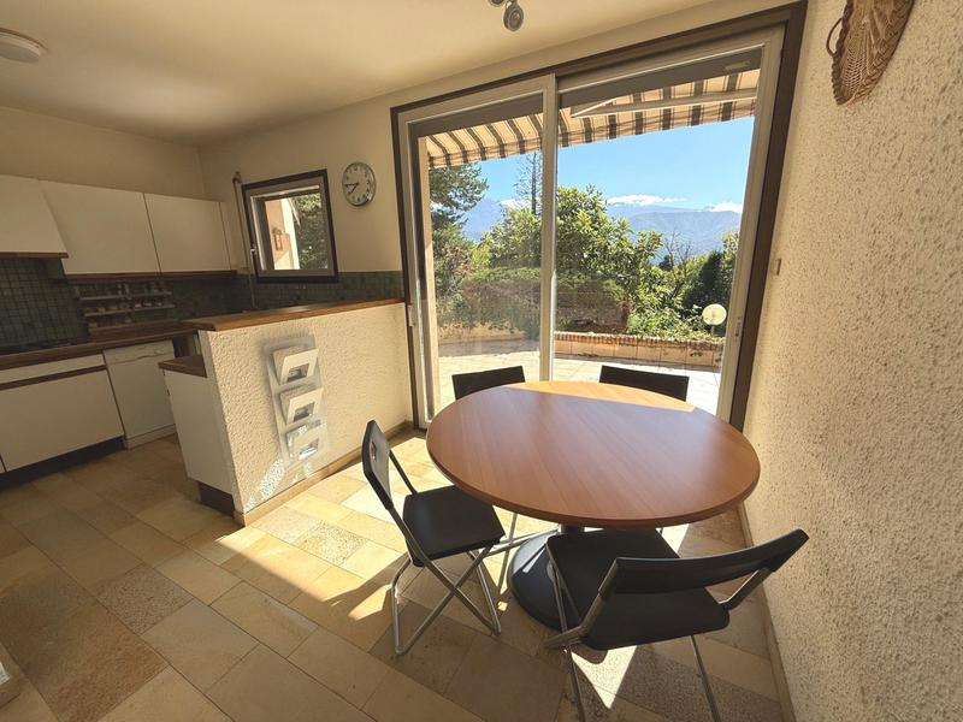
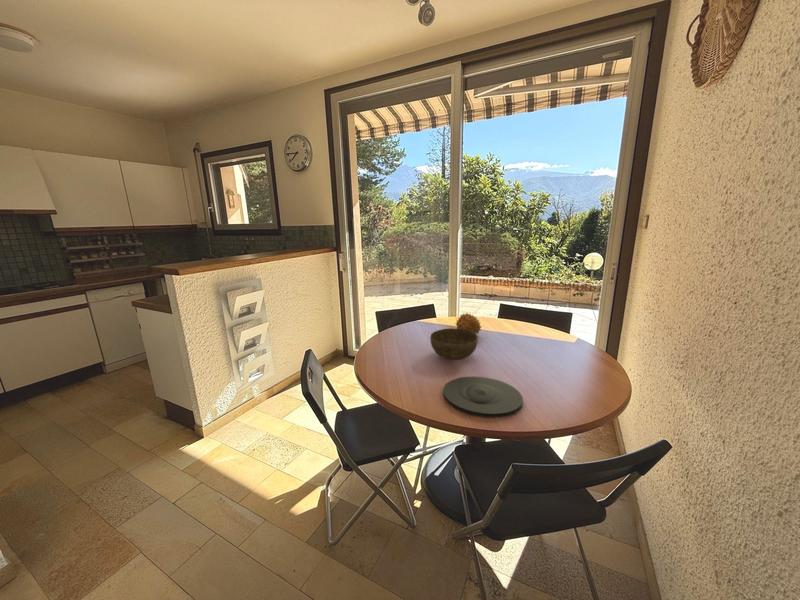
+ plate (481, 392)
+ fruit (468, 324)
+ bowl (453, 345)
